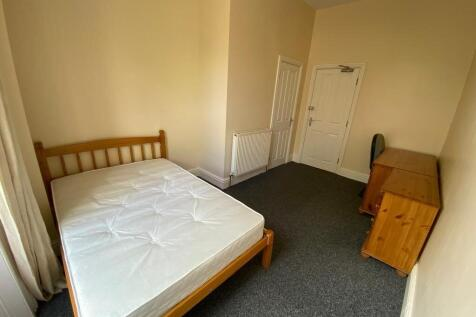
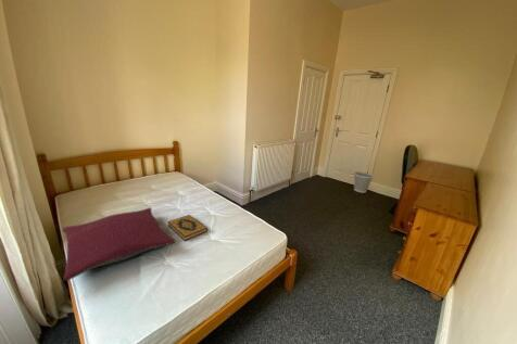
+ wastebasket (362, 182)
+ pillow (118, 234)
+ hardback book (187, 226)
